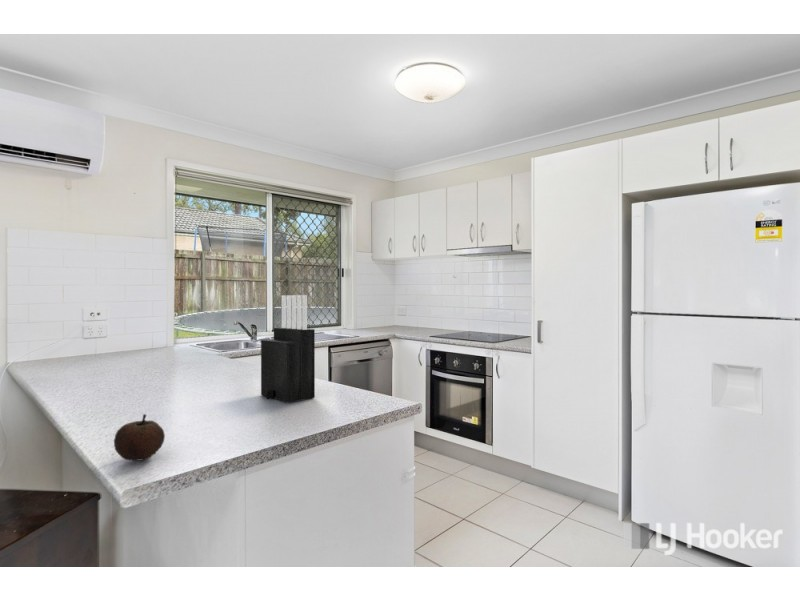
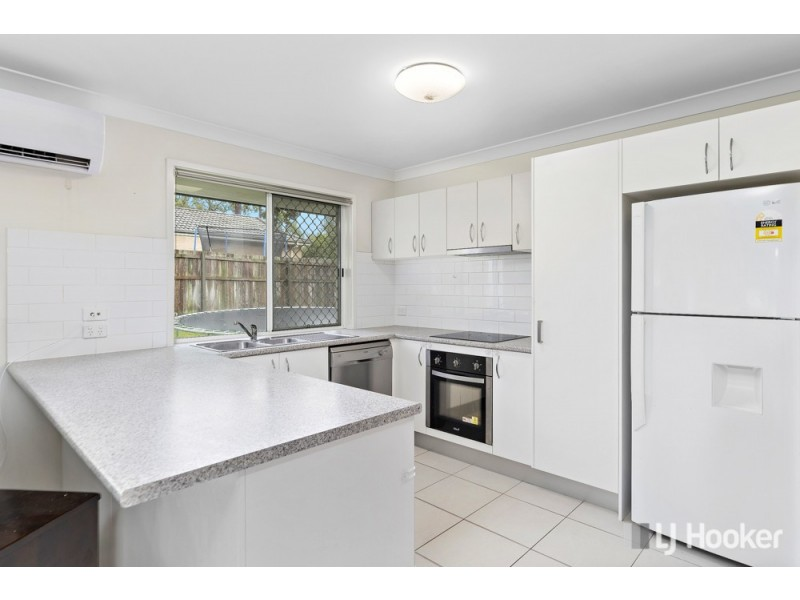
- fruit (139, 437)
- knife block (284, 345)
